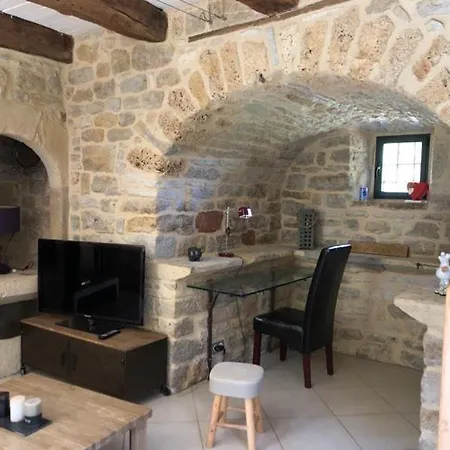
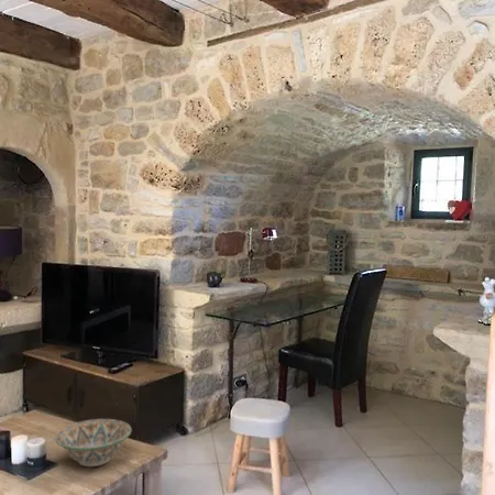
+ decorative bowl (94, 446)
